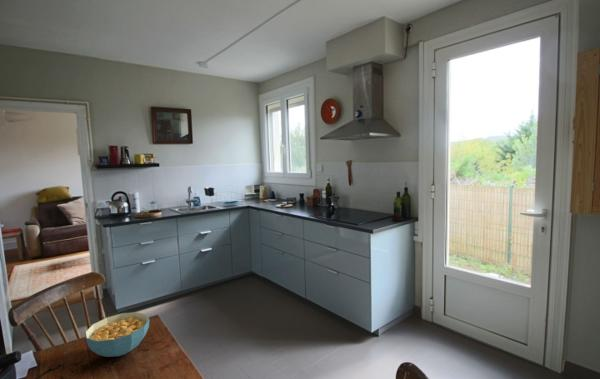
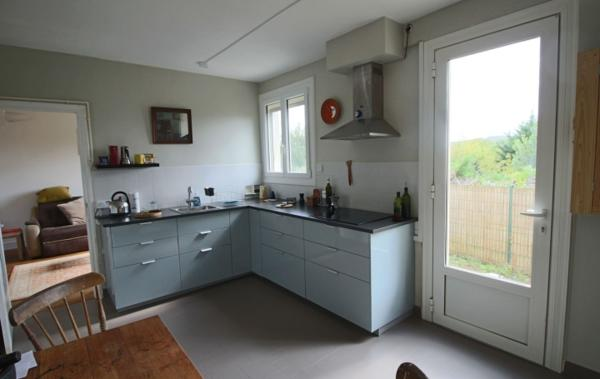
- cereal bowl (119, 338)
